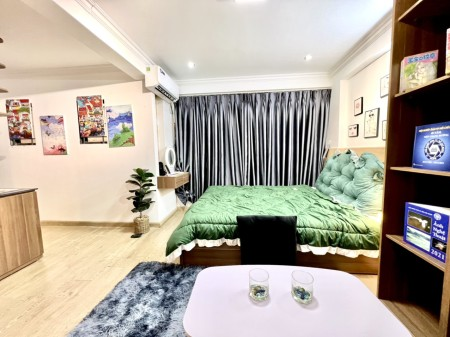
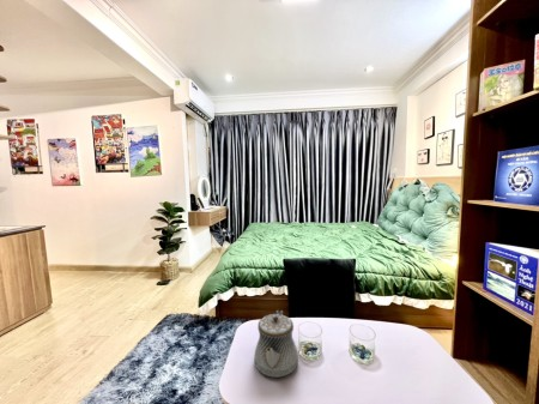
+ teapot (275, 340)
